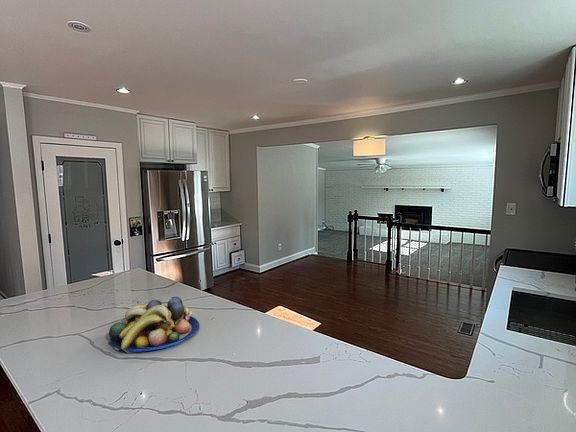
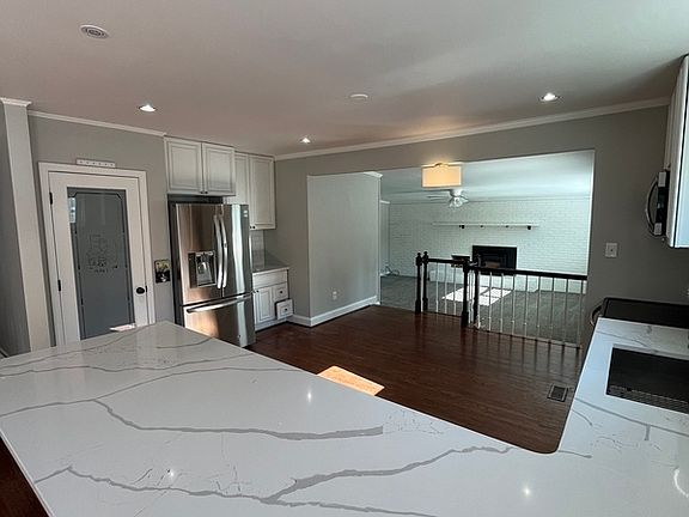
- fruit bowl (156, 317)
